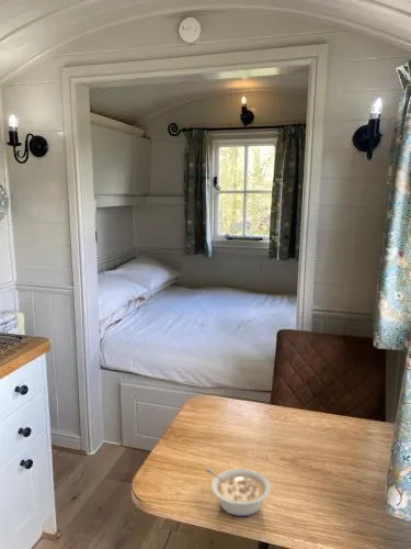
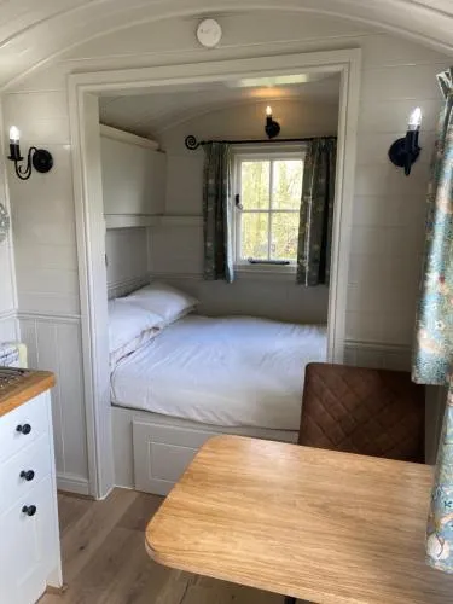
- legume (238, 492)
